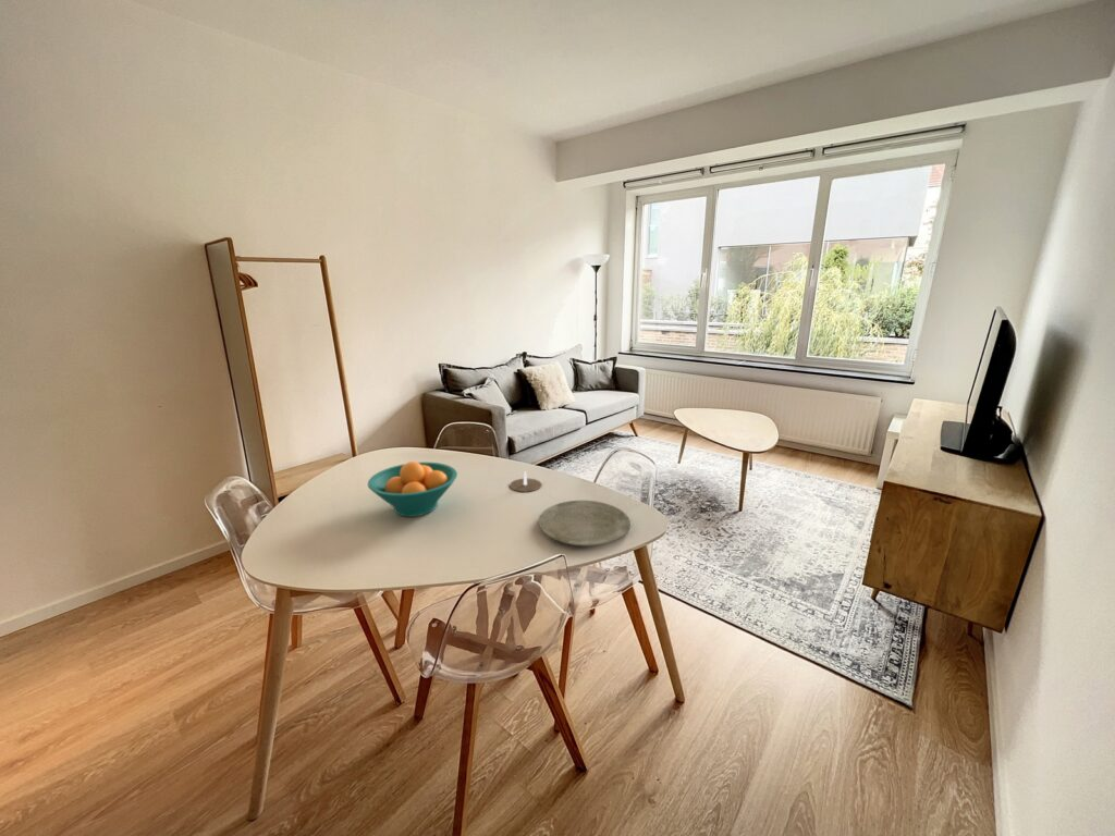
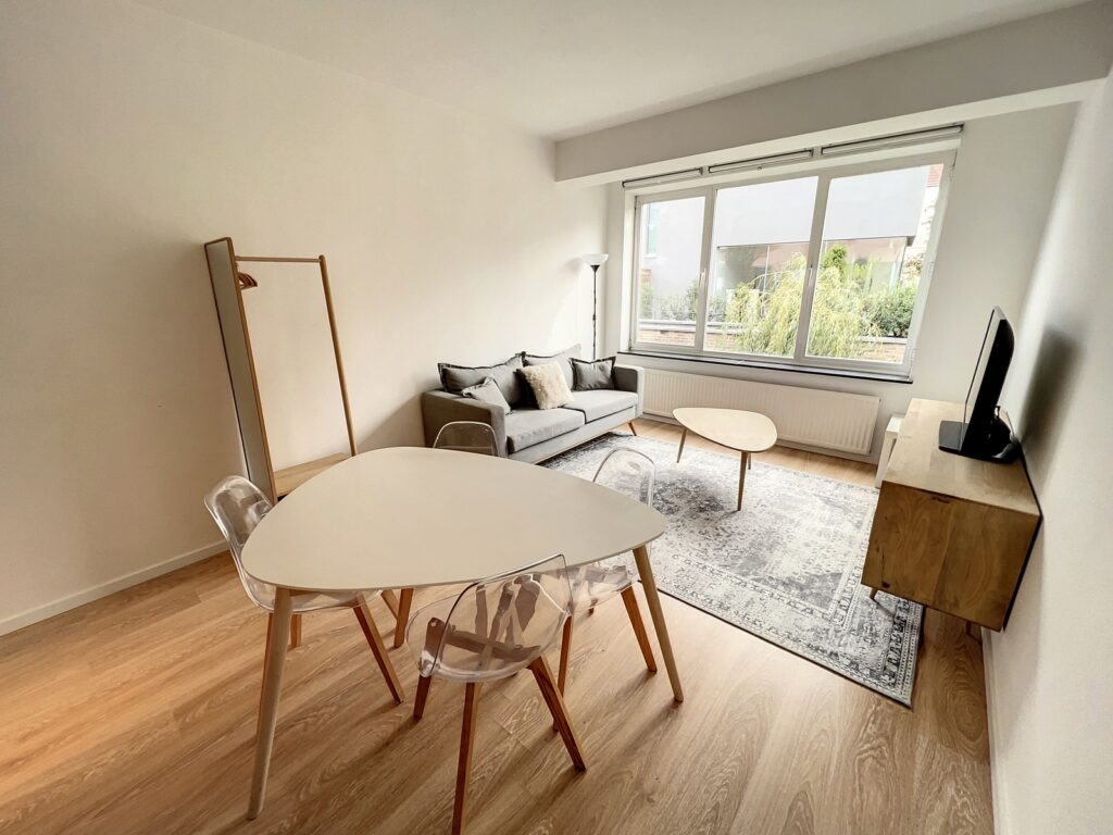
- candle (526, 478)
- plate (584, 522)
- fruit bowl (414, 485)
